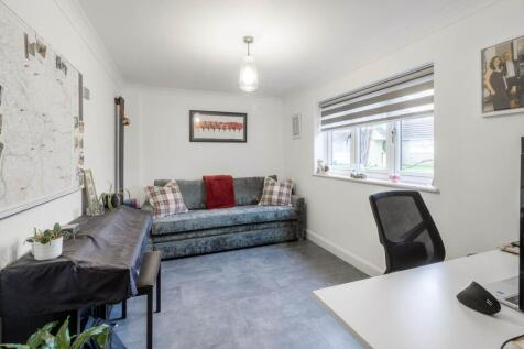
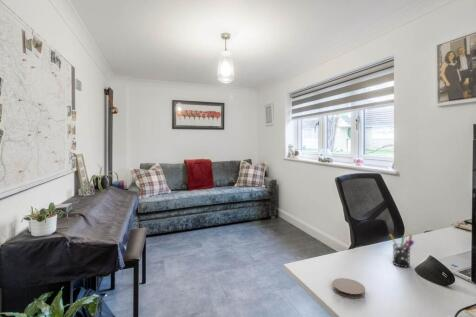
+ coaster (348, 287)
+ pen holder (402, 248)
